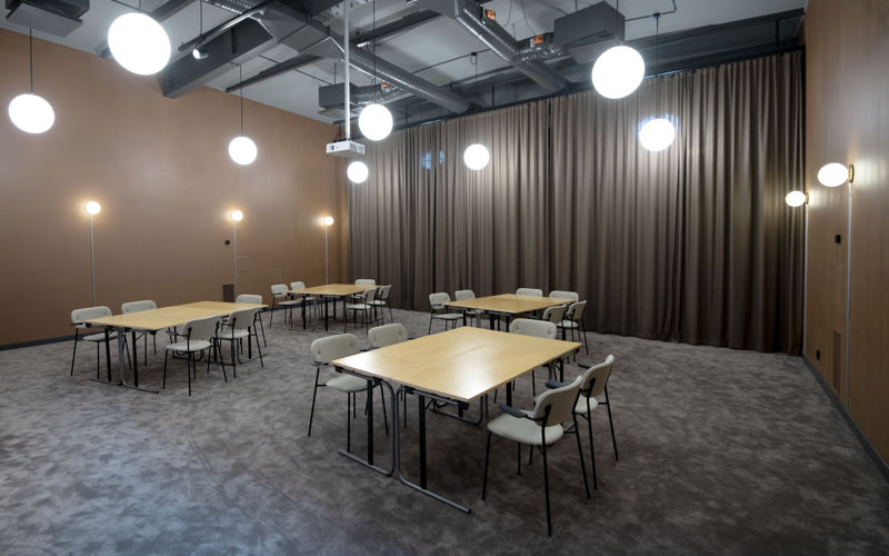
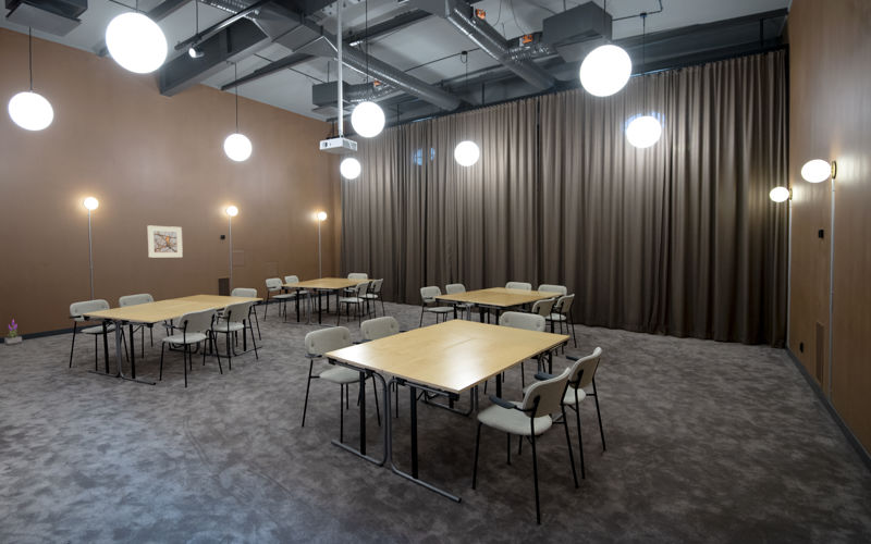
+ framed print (165, 242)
+ potted plant (13, 331)
